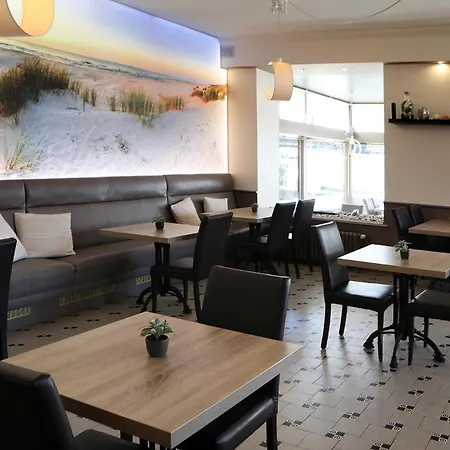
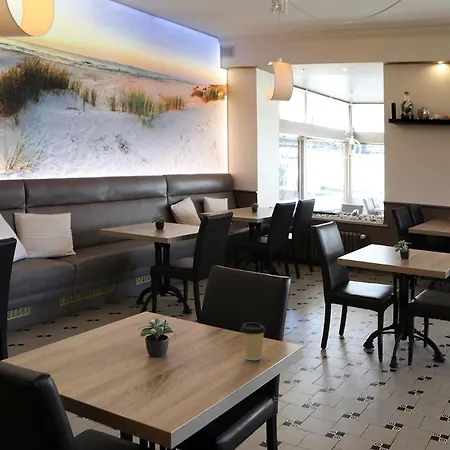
+ coffee cup (253, 341)
